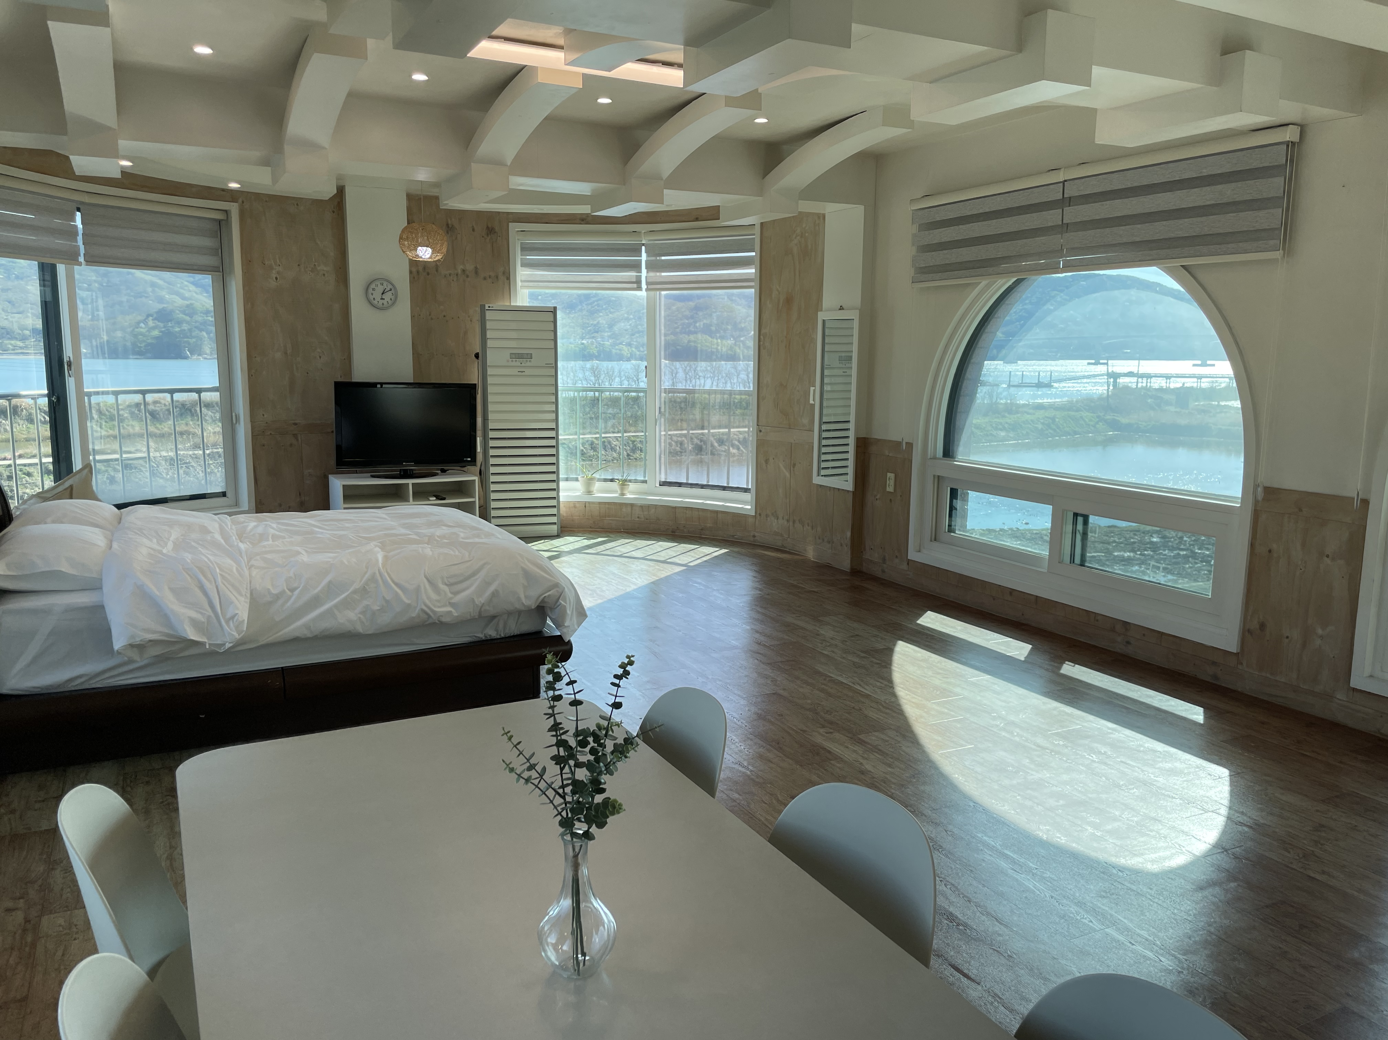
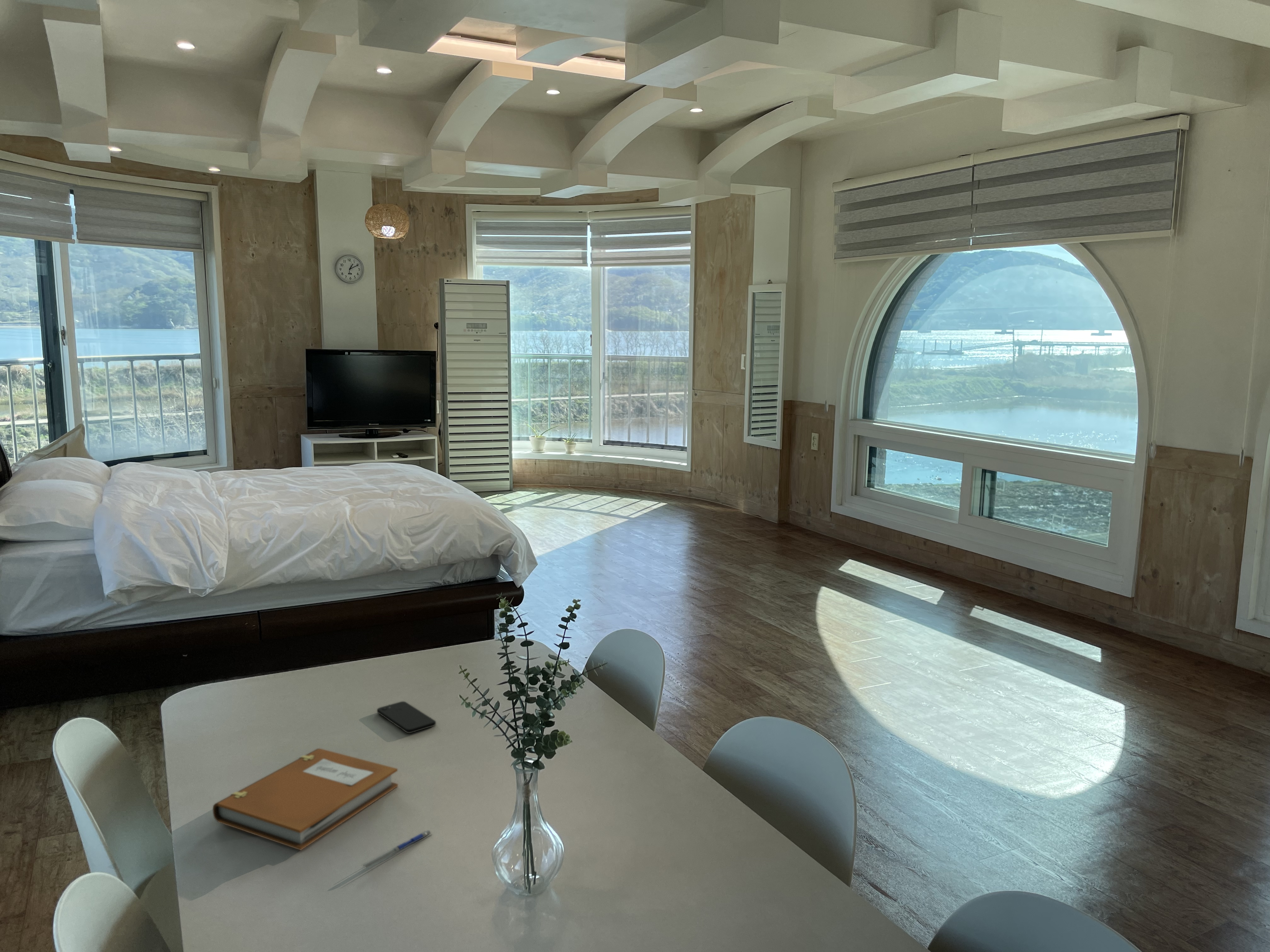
+ pen (397, 848)
+ notebook (311, 792)
+ smartphone (406, 716)
